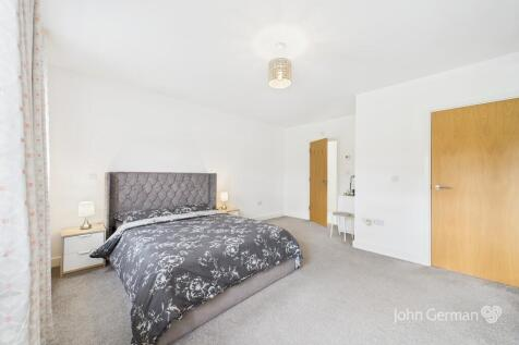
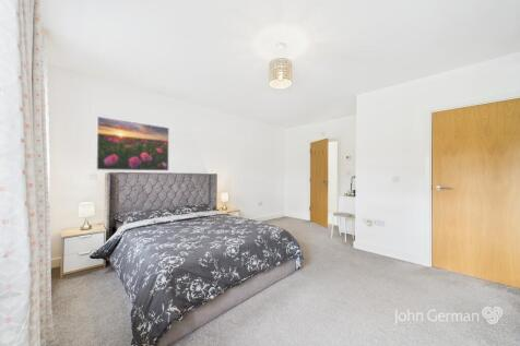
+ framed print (135, 146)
